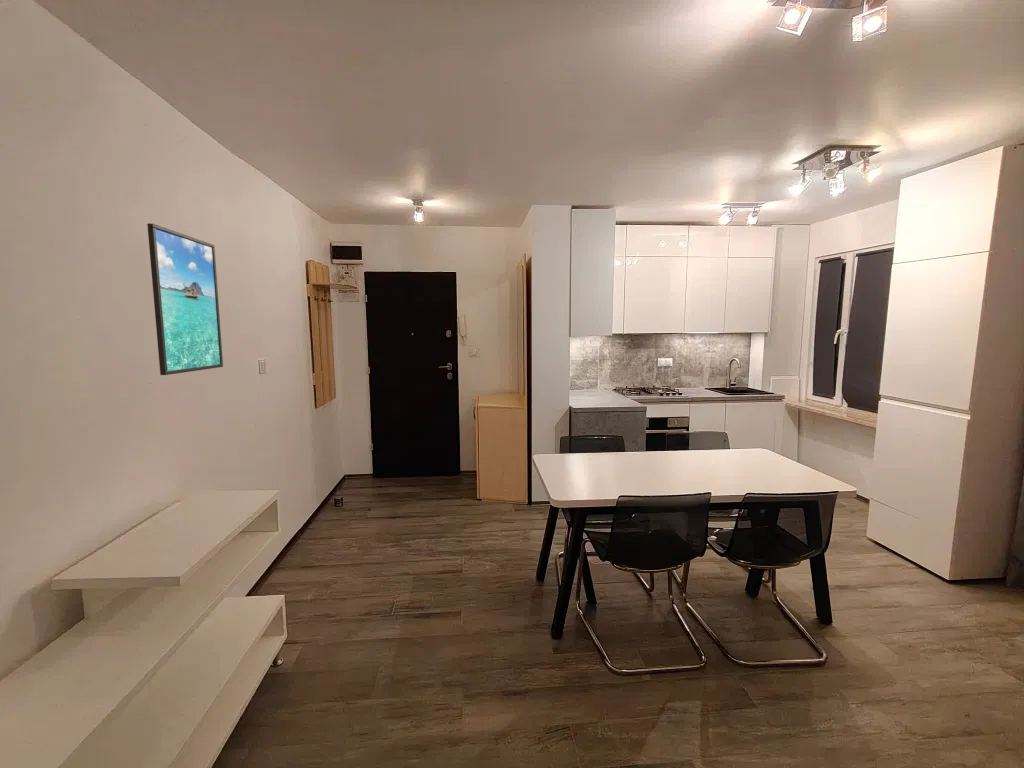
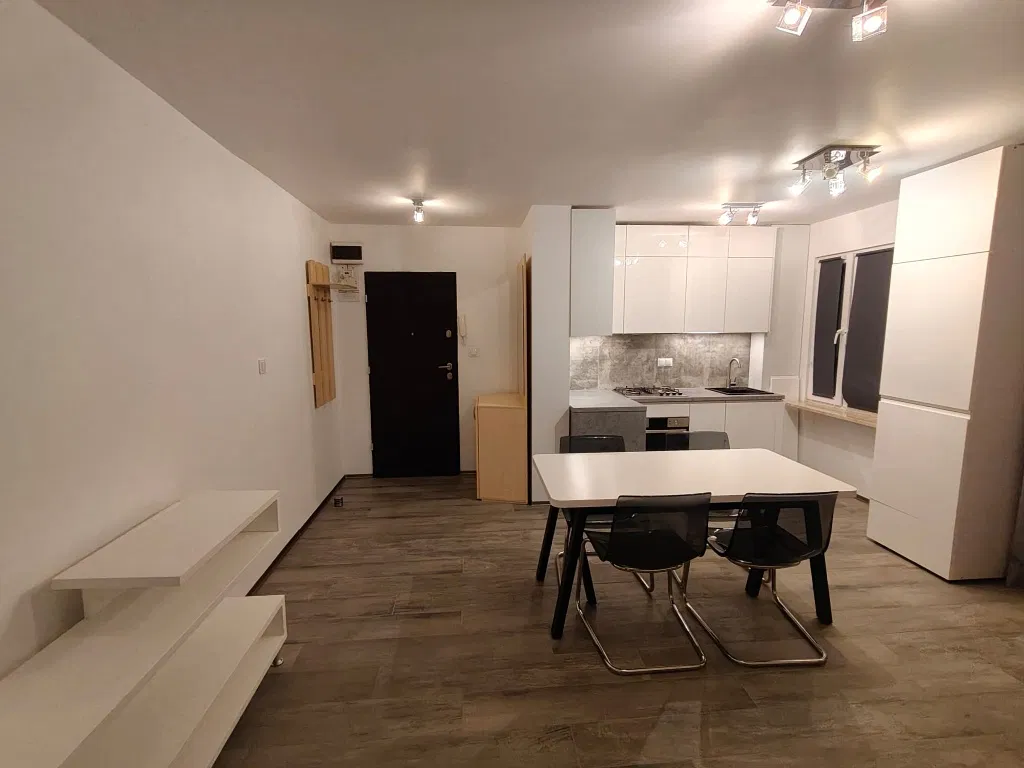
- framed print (189, 304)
